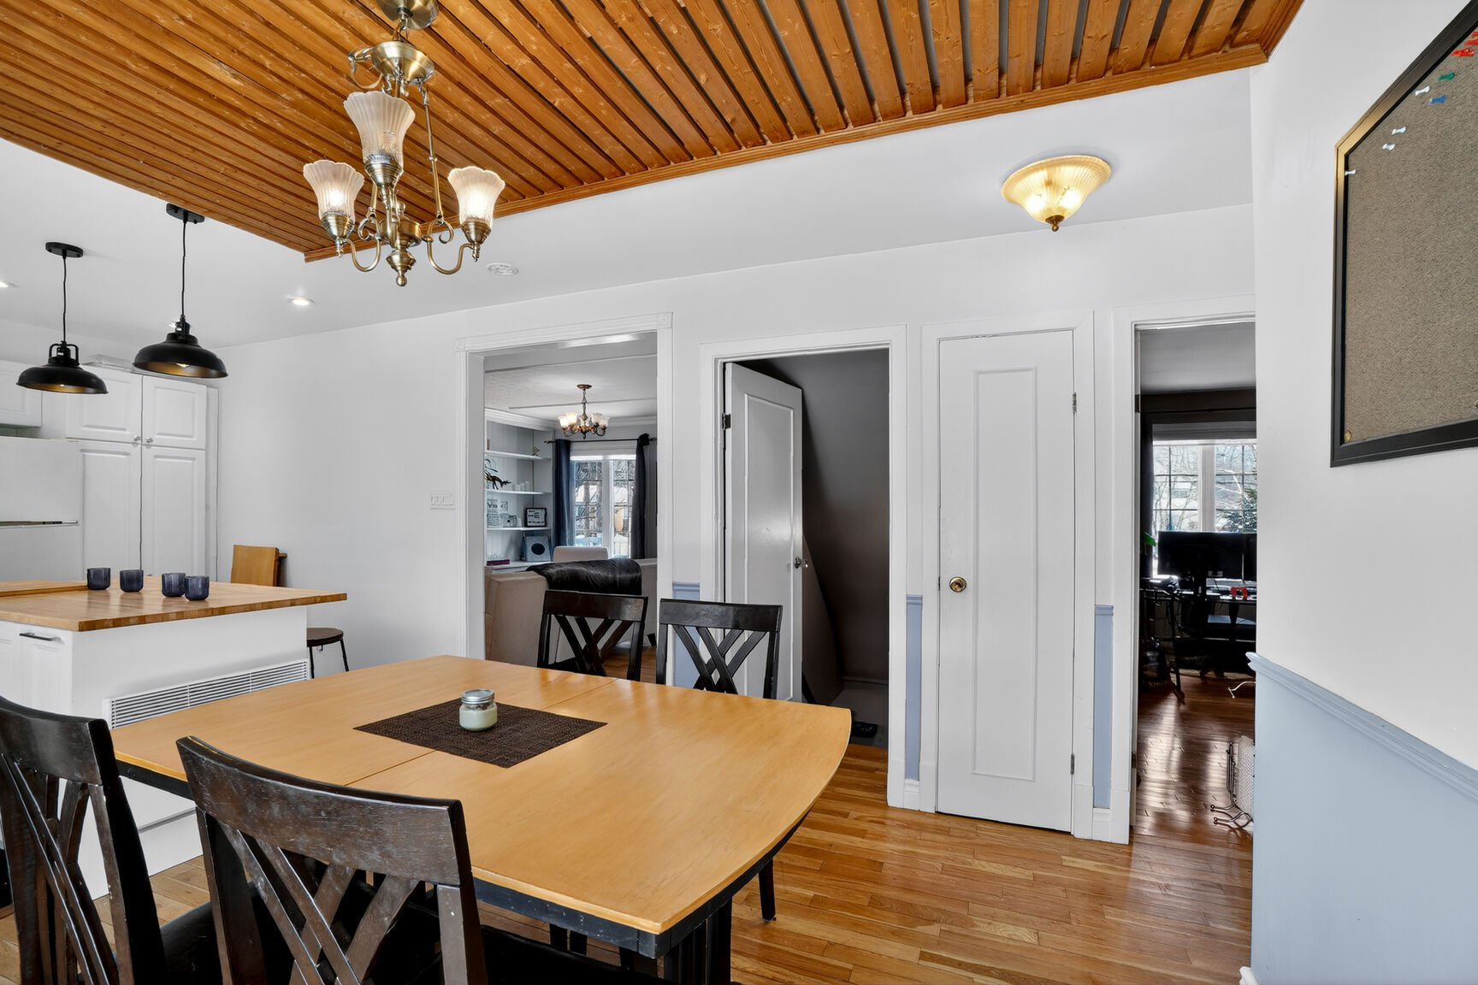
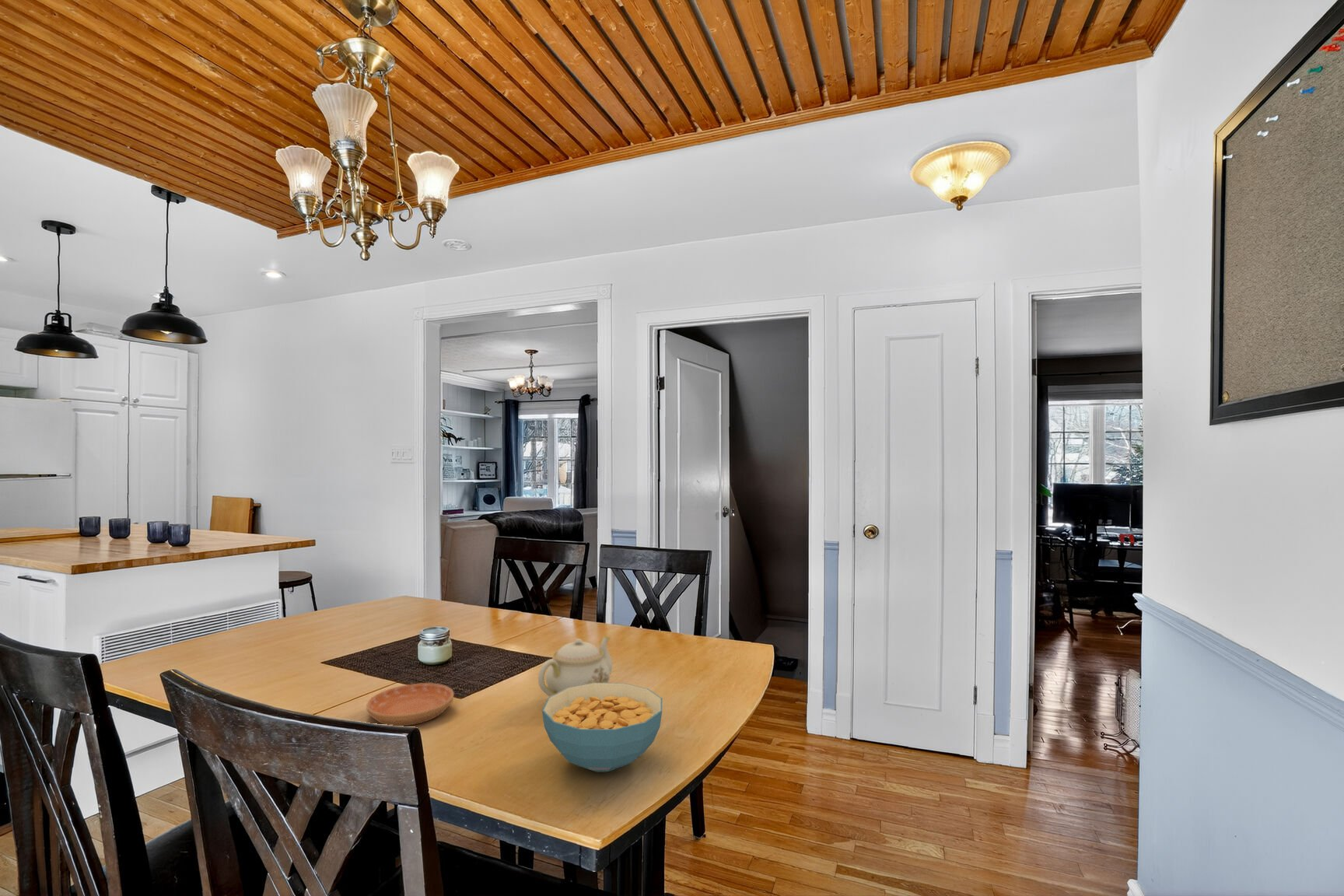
+ teapot (576, 671)
+ saucer (411, 705)
+ cereal bowl (603, 733)
